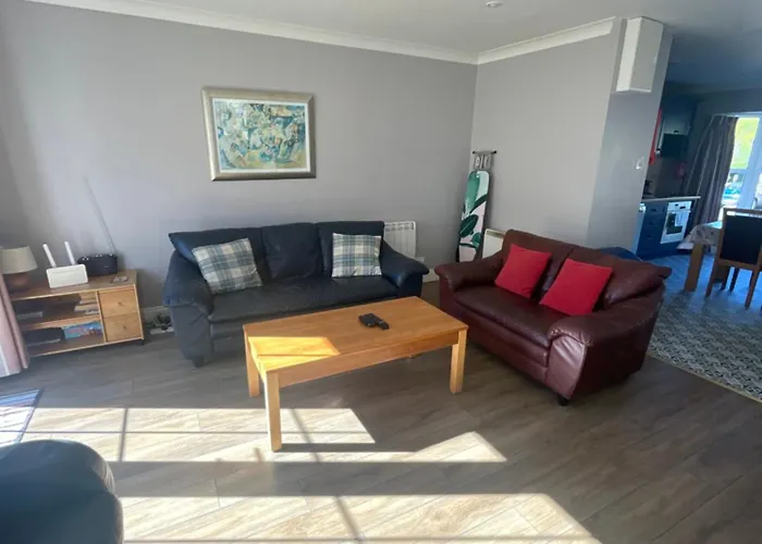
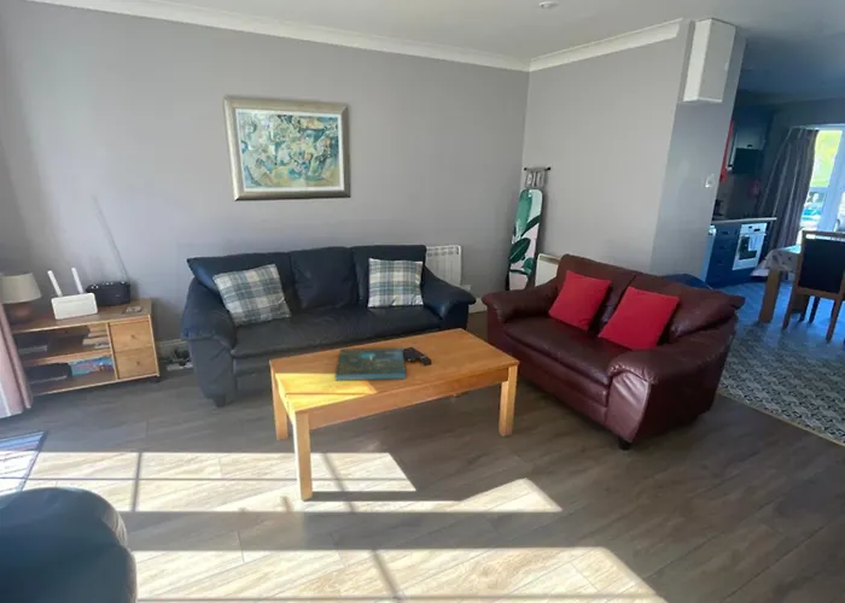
+ board game (371, 361)
